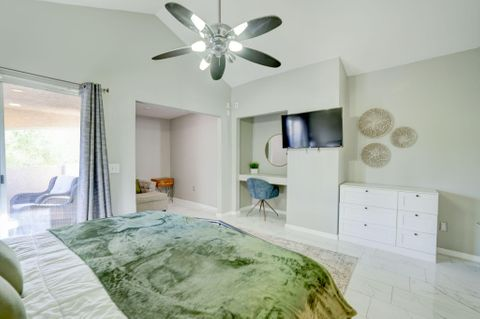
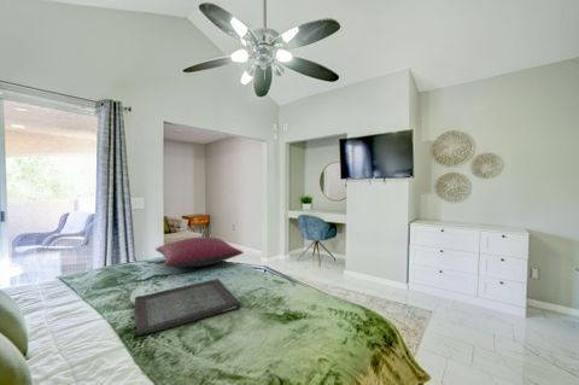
+ serving tray (186, 301)
+ pillow (198, 250)
